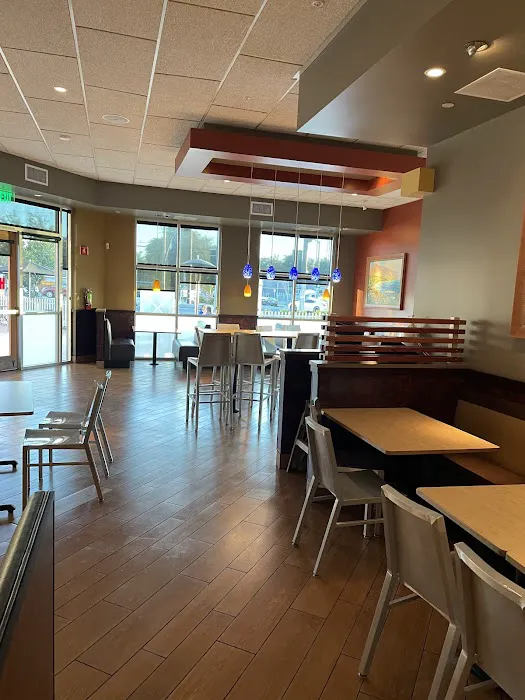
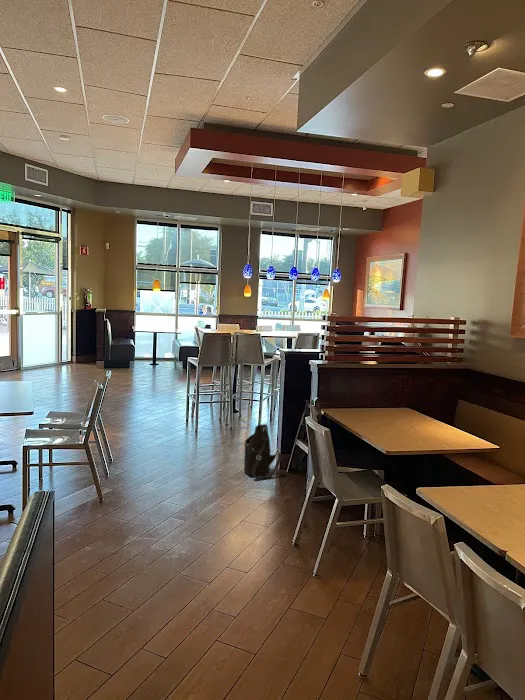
+ shoulder bag (261, 449)
